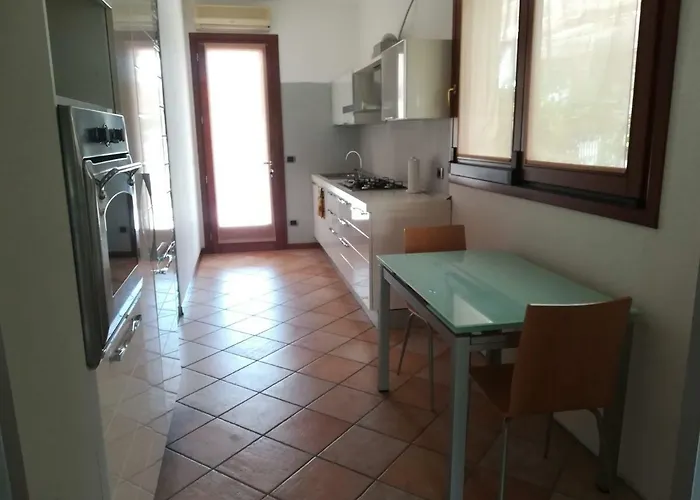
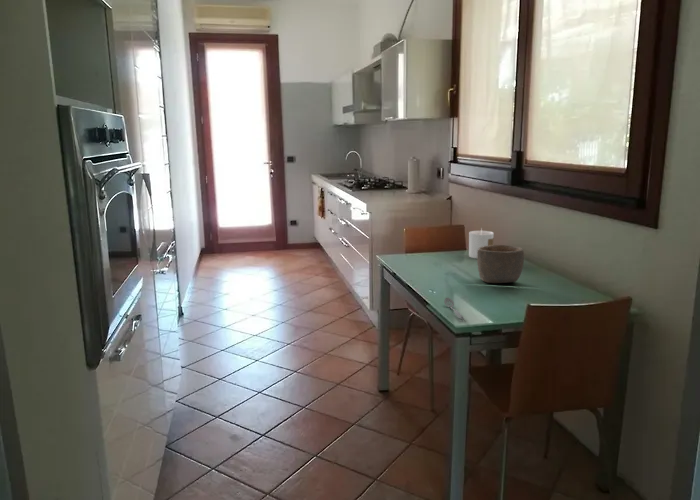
+ spoon (454, 309)
+ candle (481, 242)
+ bowl (499, 265)
